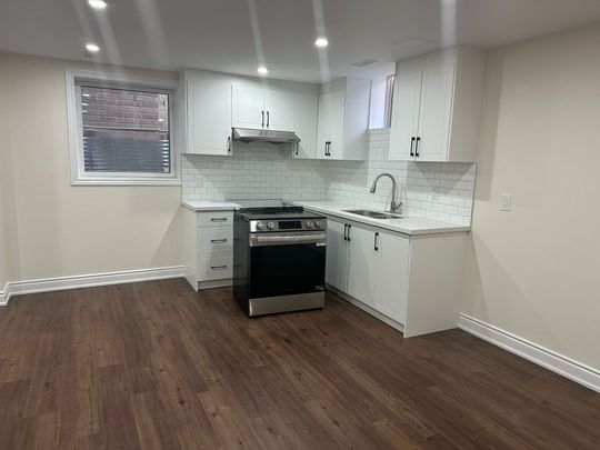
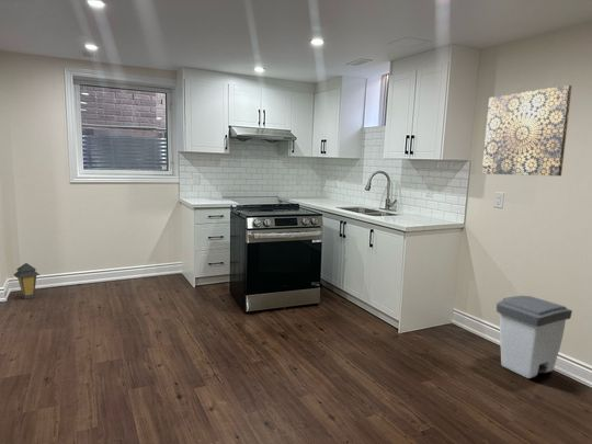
+ wall art (522, 134)
+ lantern (26, 280)
+ trash can (528, 334)
